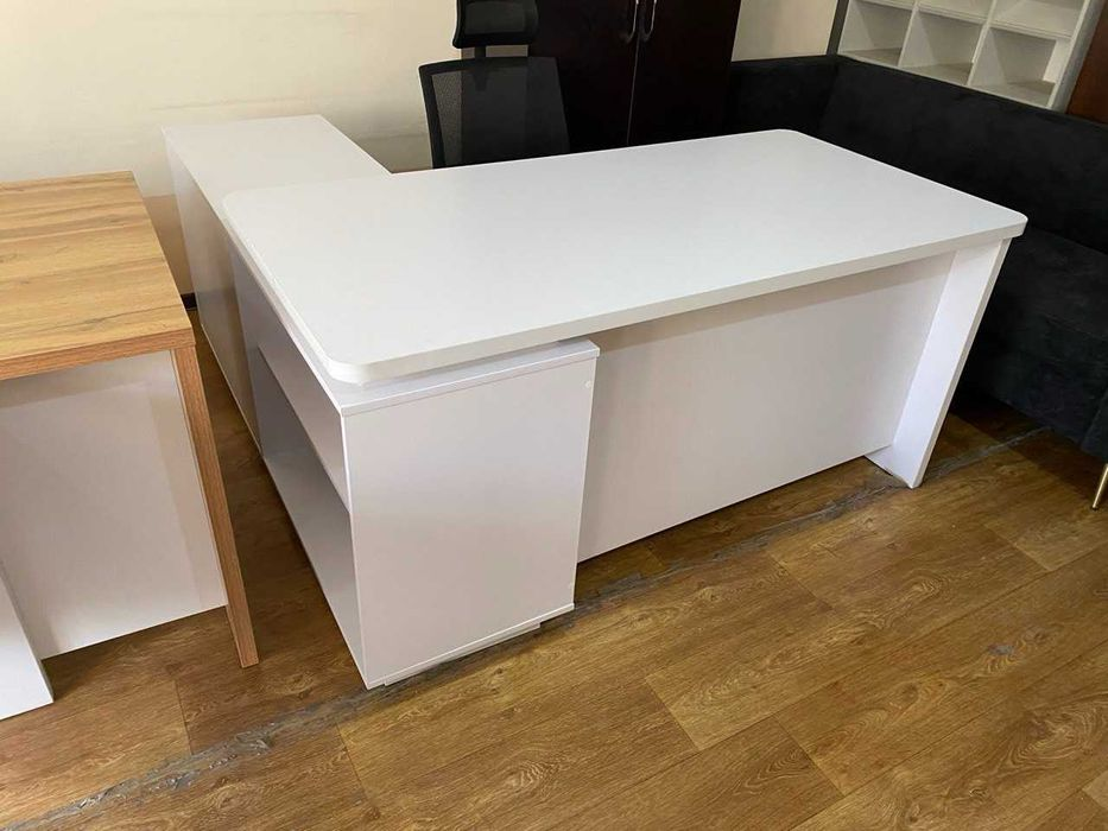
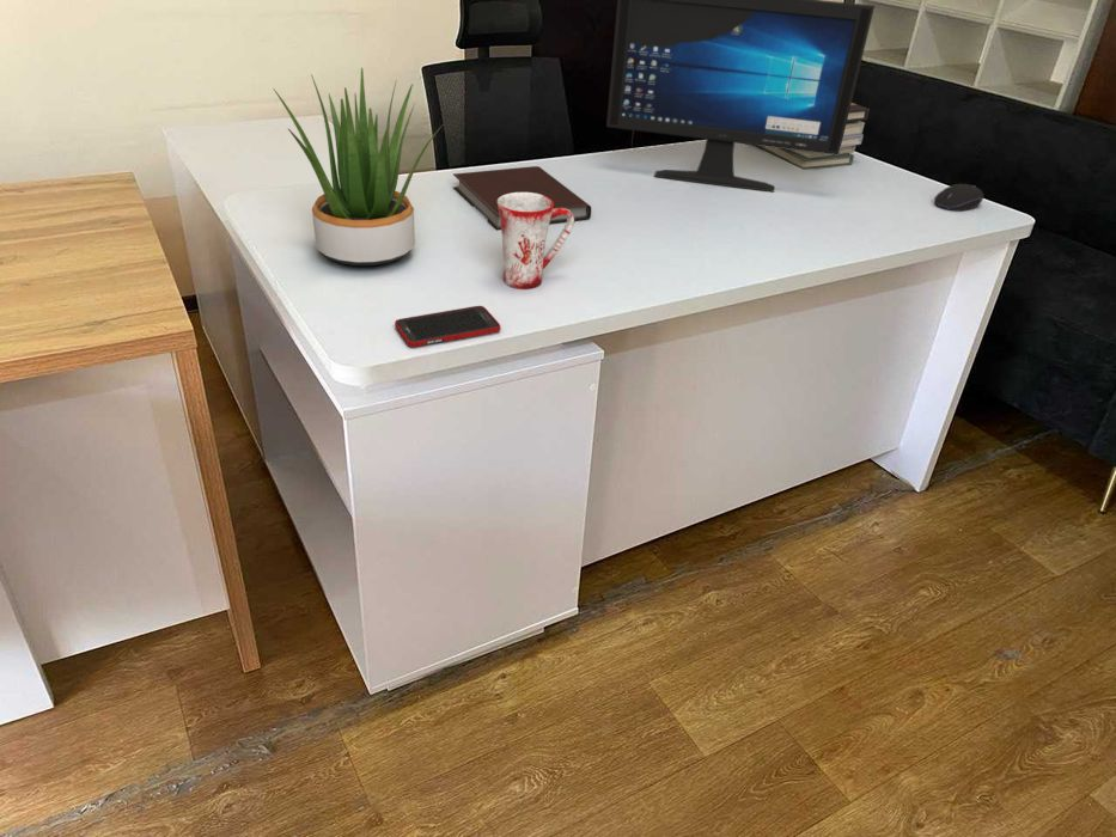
+ mug (535, 240)
+ potted plant (360, 171)
+ cell phone (447, 325)
+ notebook (519, 191)
+ computer monitor (728, 88)
+ book stack (794, 149)
+ computer mouse (959, 195)
